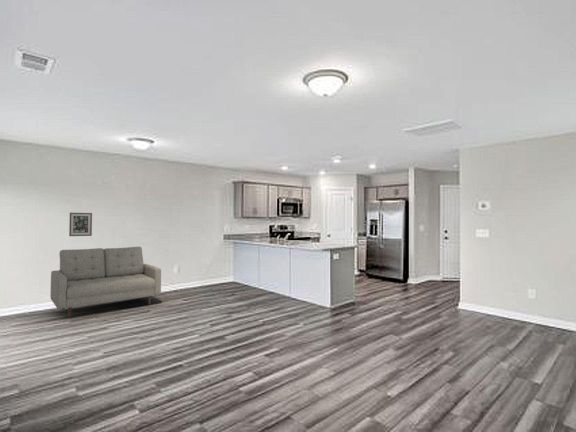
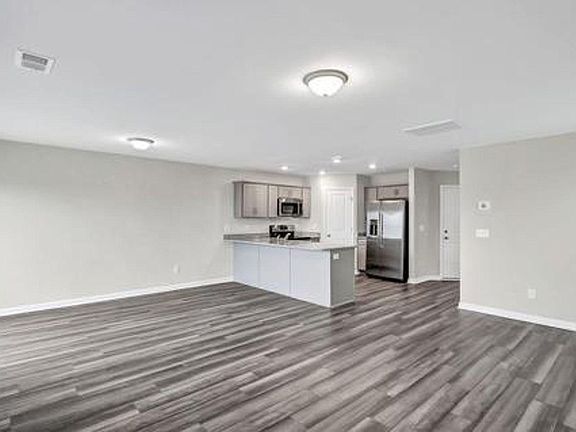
- wall art (80, 224)
- sofa (108, 277)
